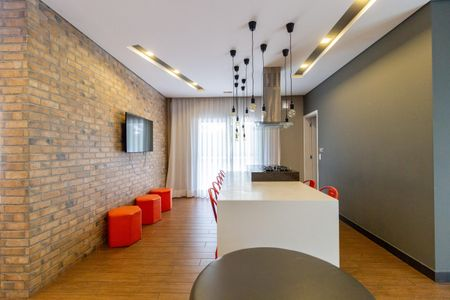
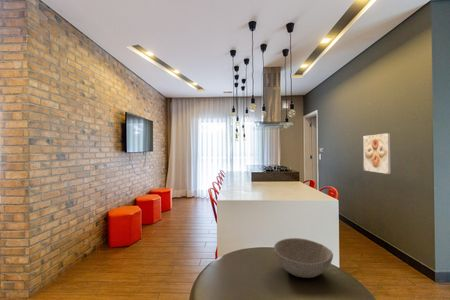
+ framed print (375, 153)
+ bowl (302, 260)
